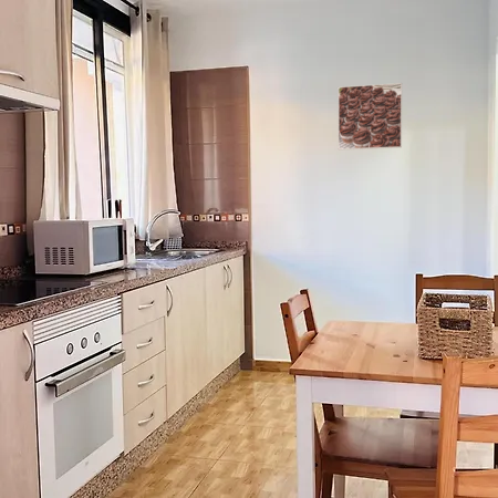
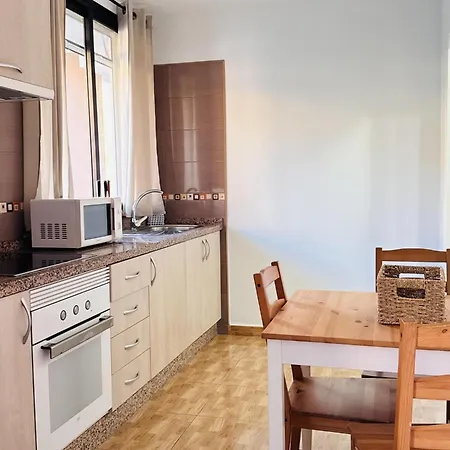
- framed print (370, 116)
